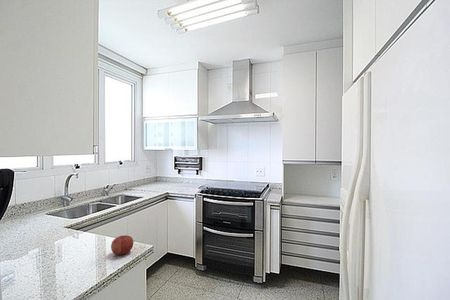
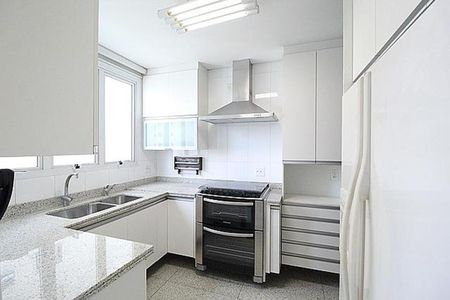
- fruit (122, 243)
